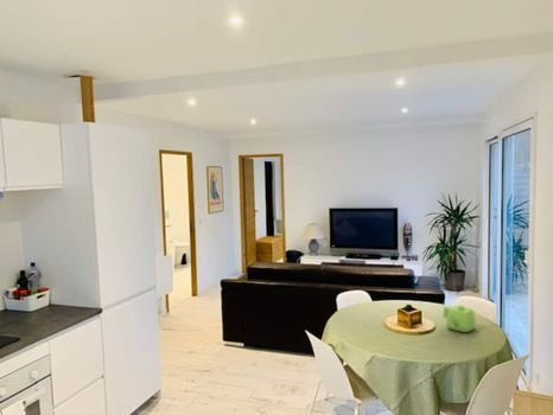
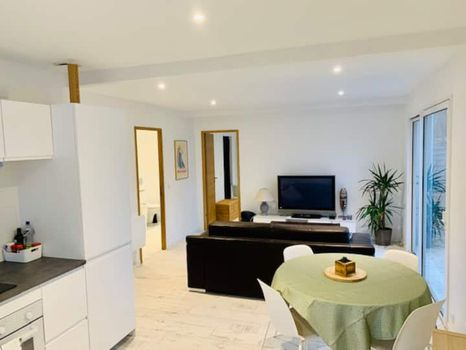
- teapot (456, 317)
